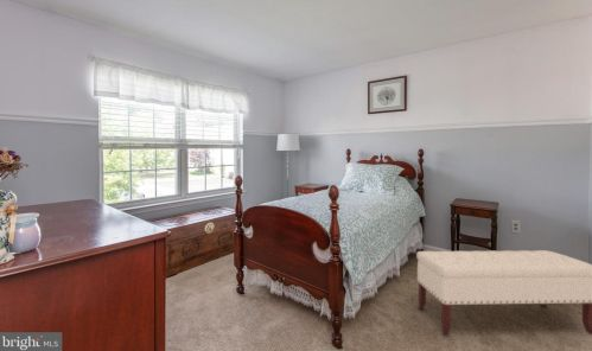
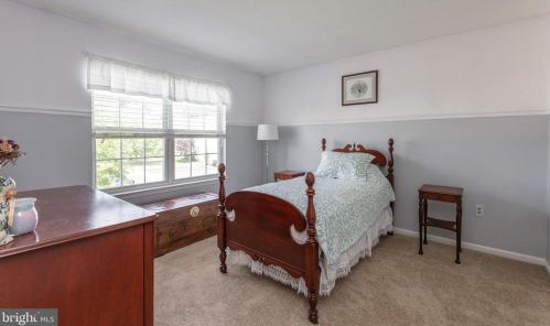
- bench (499, 288)
